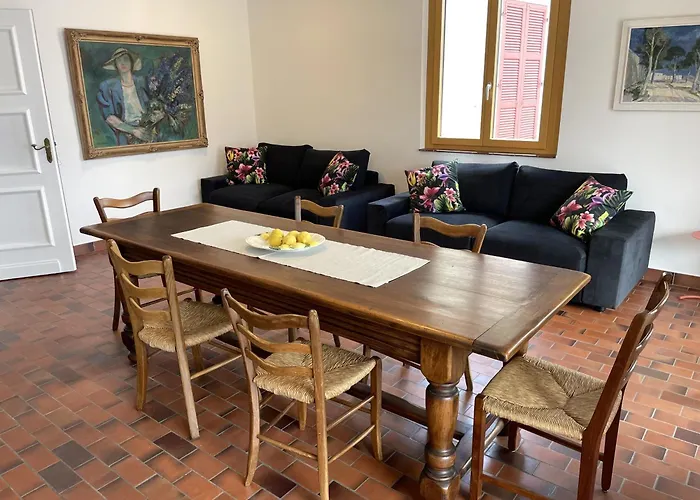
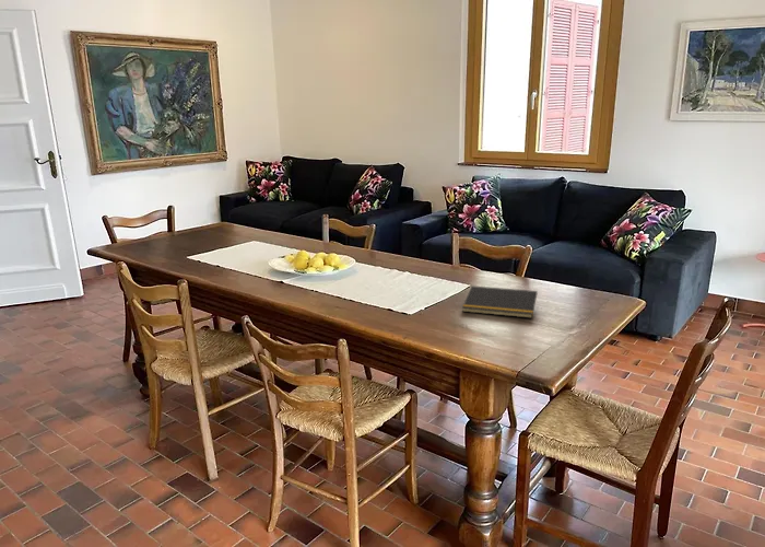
+ notepad (499, 301)
